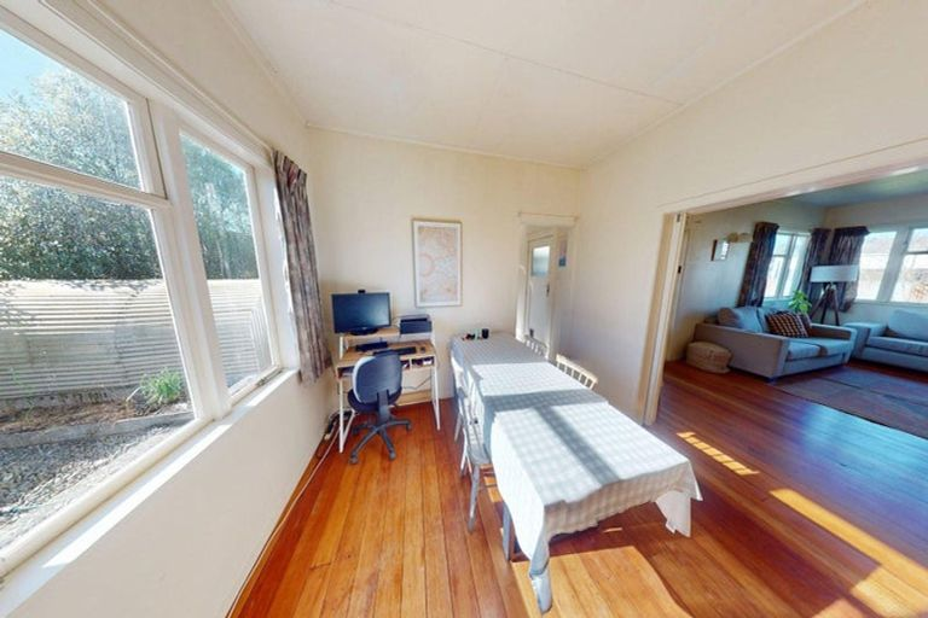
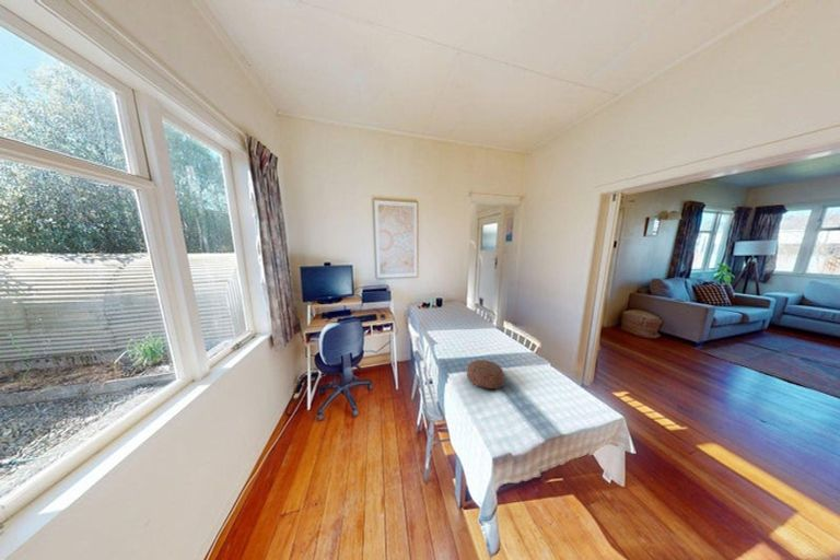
+ decorative bowl (485, 372)
